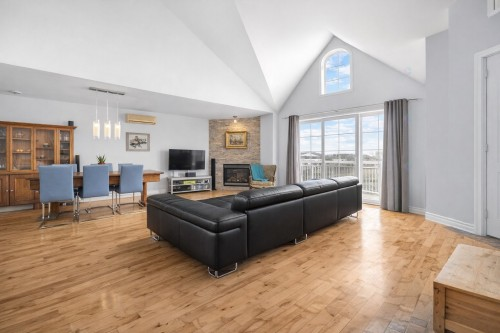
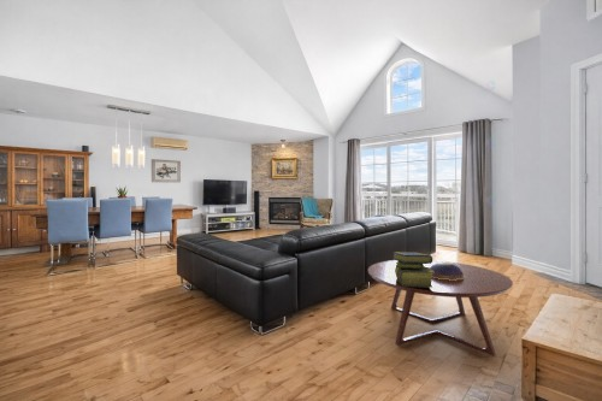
+ coffee table (435, 295)
+ decorative bowl (444, 269)
+ stack of books (411, 266)
